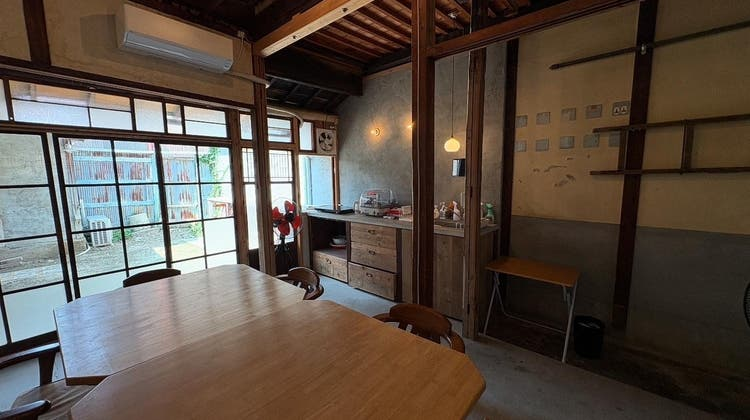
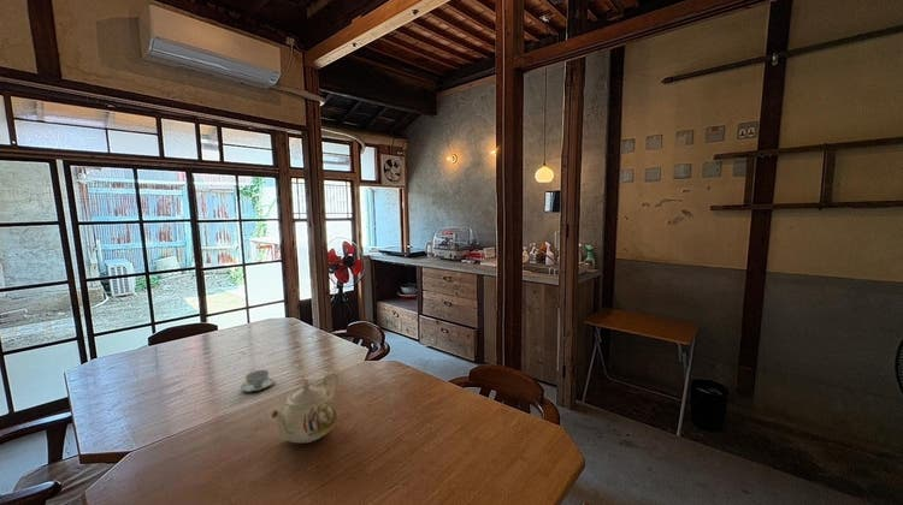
+ teapot (308, 406)
+ chinaware (256, 380)
